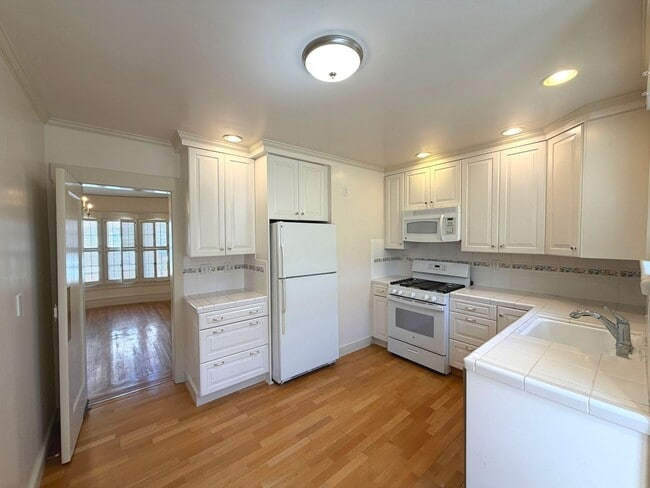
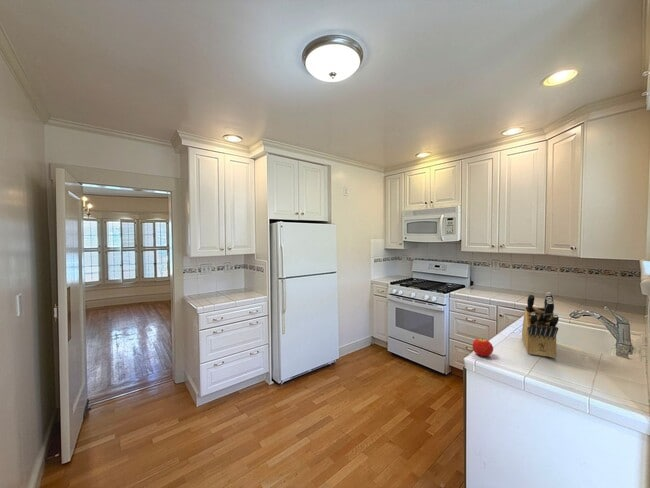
+ fruit (482, 346)
+ knife block (538, 319)
